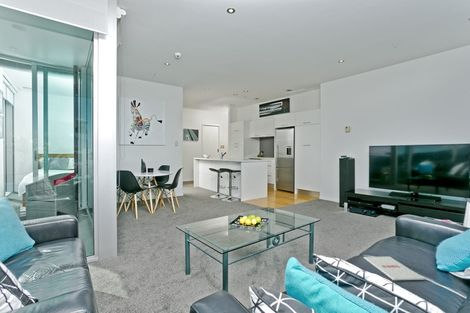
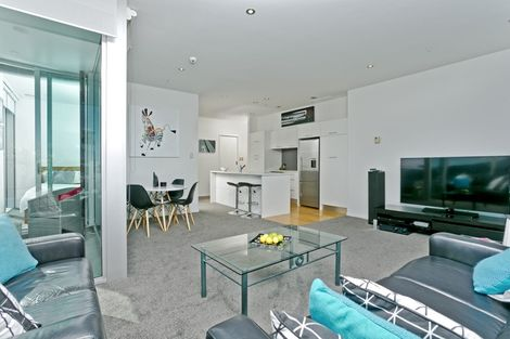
- magazine (391, 267)
